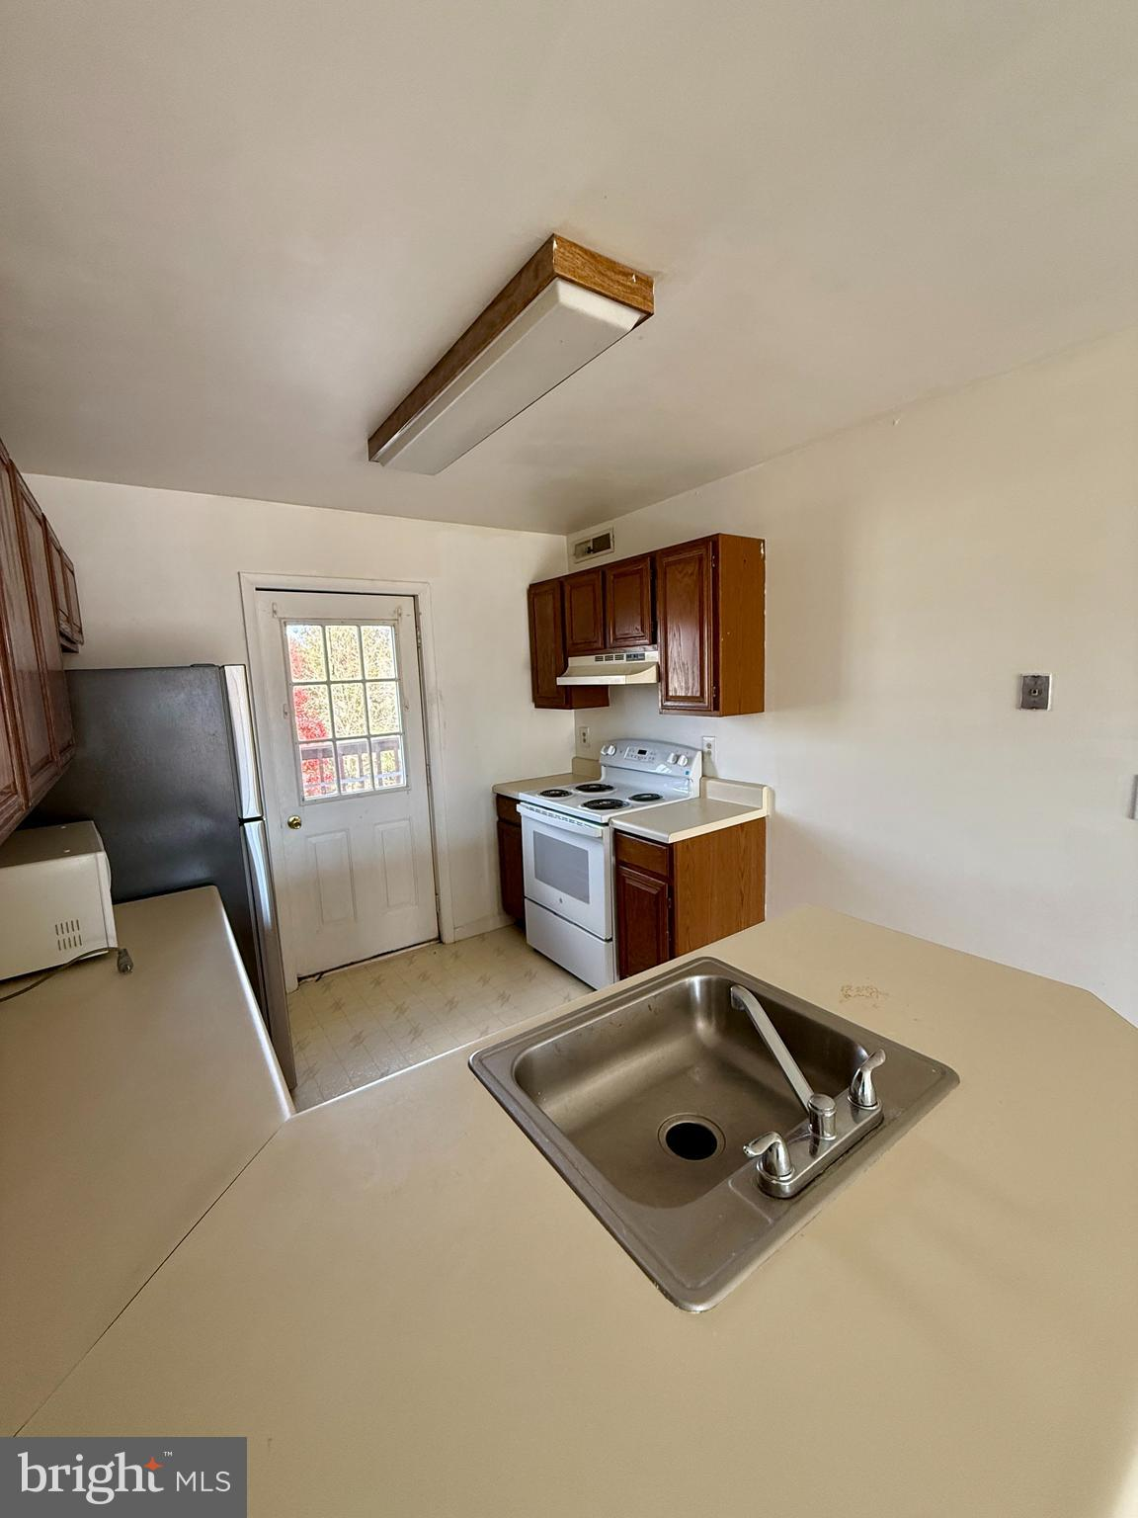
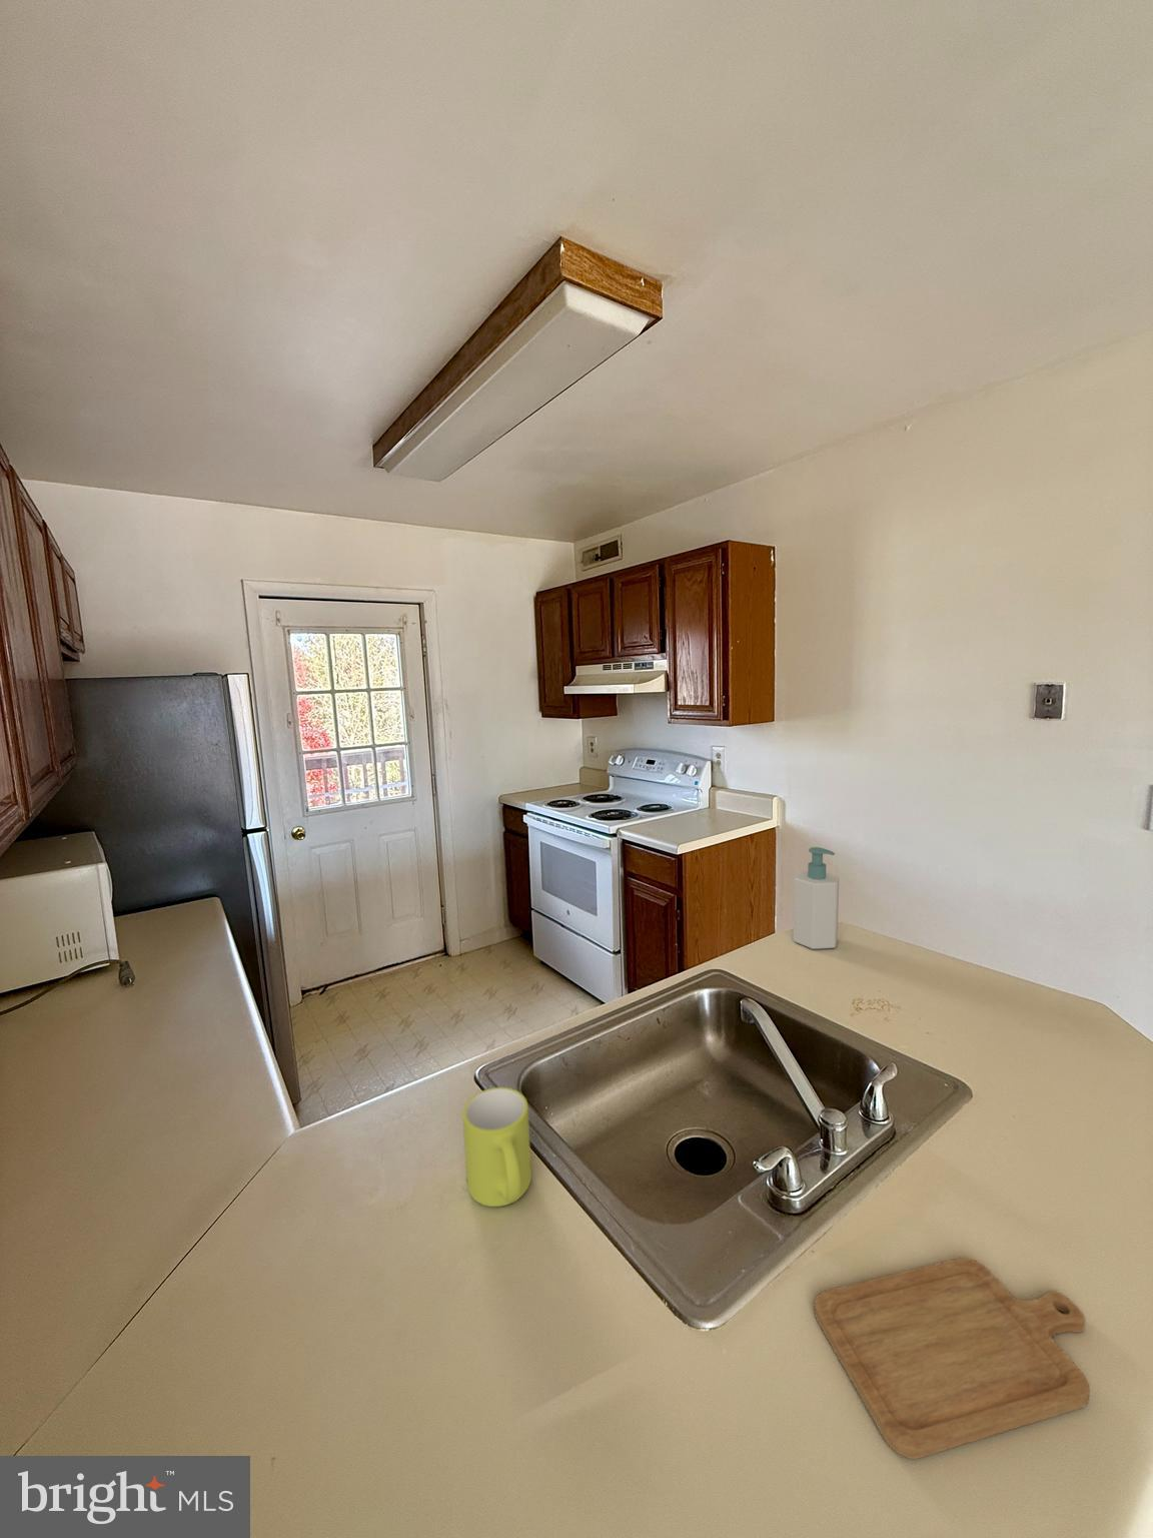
+ chopping board (965, 1338)
+ soap bottle (816, 895)
+ mug (501, 1157)
